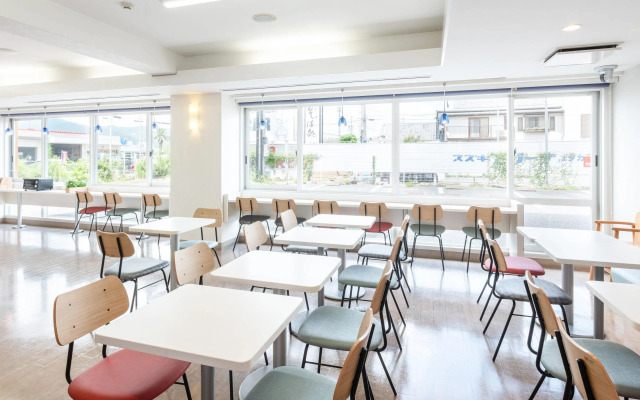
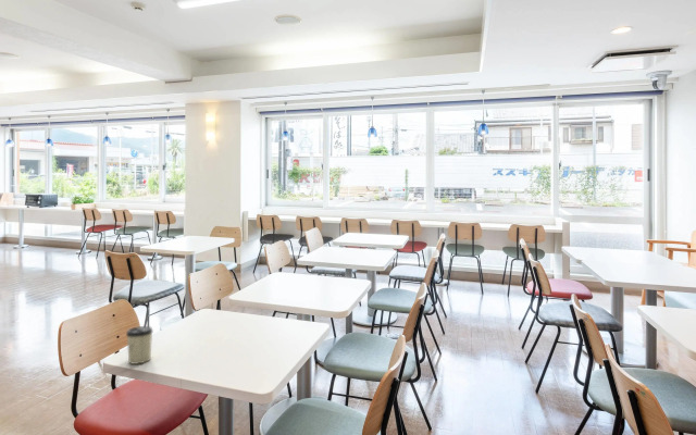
+ cup (139, 345)
